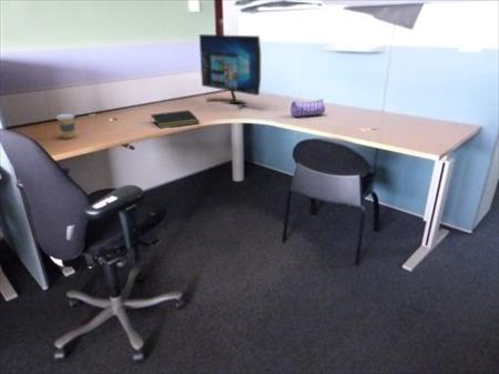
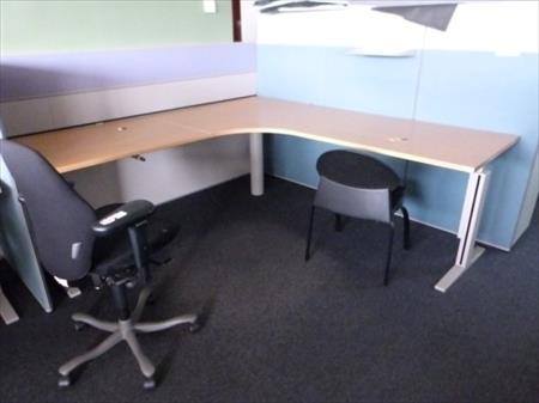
- pencil case (307, 108)
- computer monitor (228, 70)
- notepad (175, 118)
- coffee cup (67, 125)
